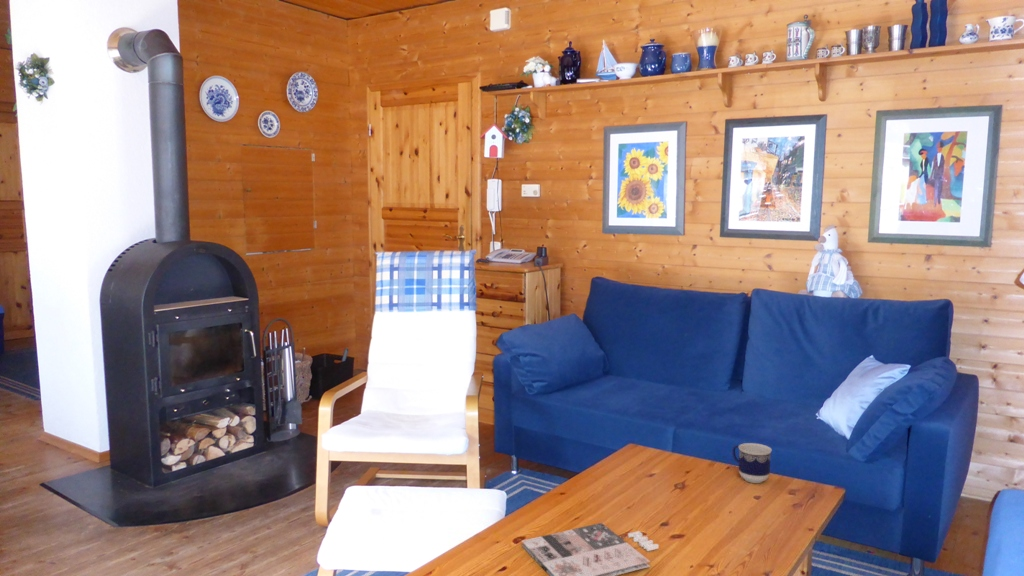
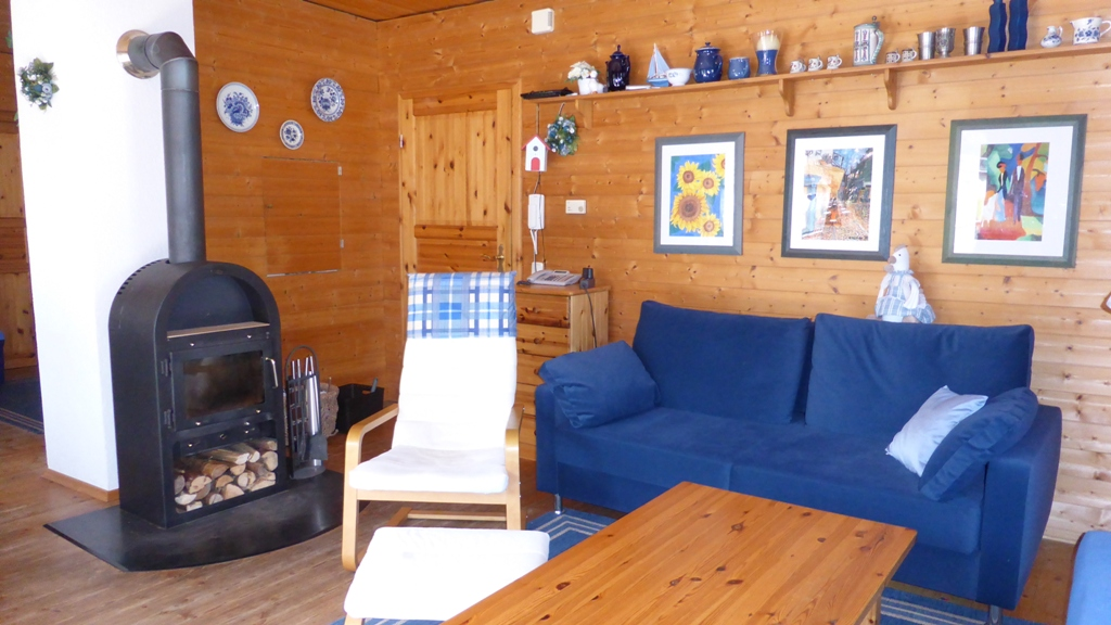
- magazine (597, 550)
- cup (750, 462)
